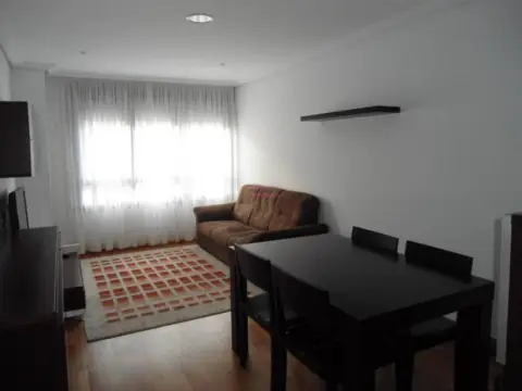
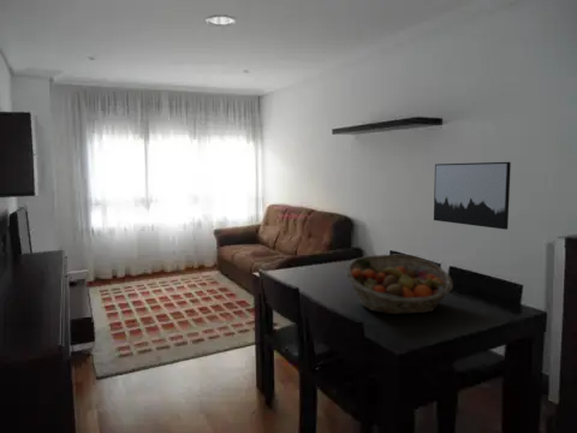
+ wall art (468, 194)
+ fruit basket (397, 283)
